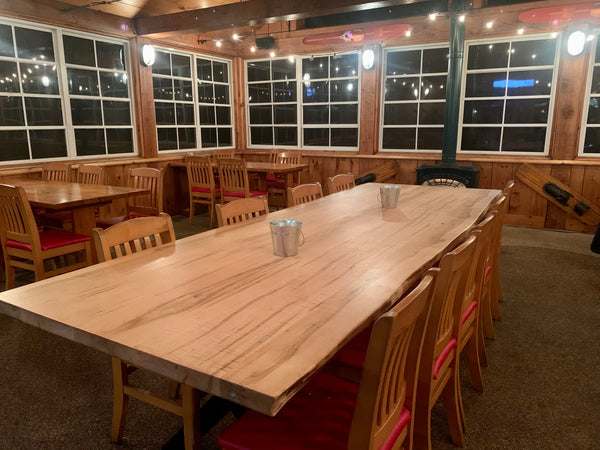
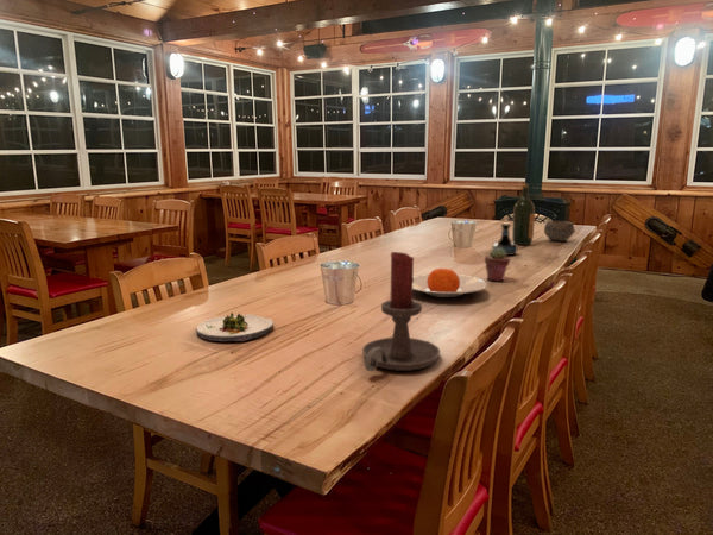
+ plate (443, 279)
+ wine bottle (523, 214)
+ salad plate (234, 322)
+ bowl (559, 231)
+ tequila bottle (505, 238)
+ potted succulent (497, 263)
+ candle holder (395, 309)
